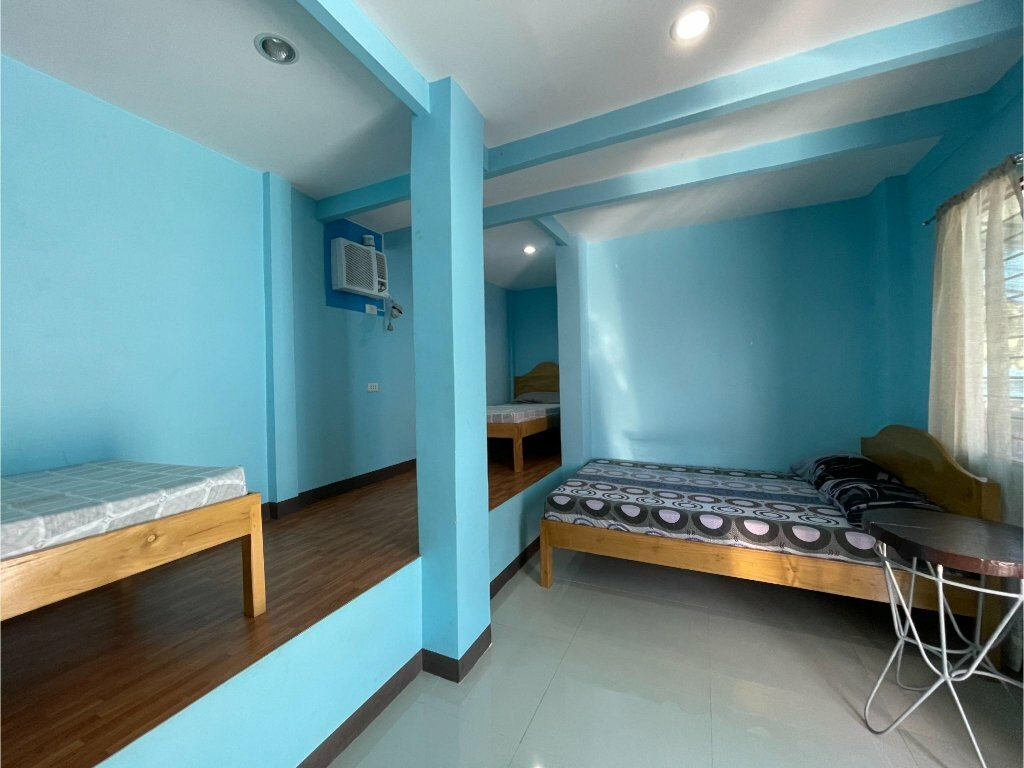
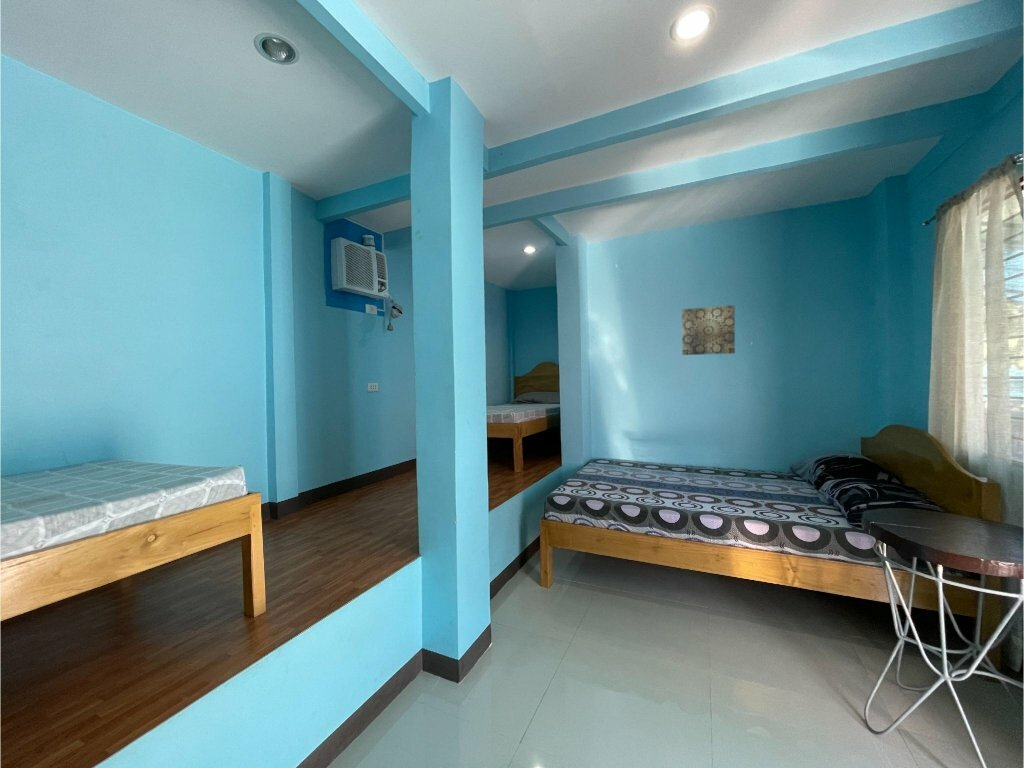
+ wall art (707, 330)
